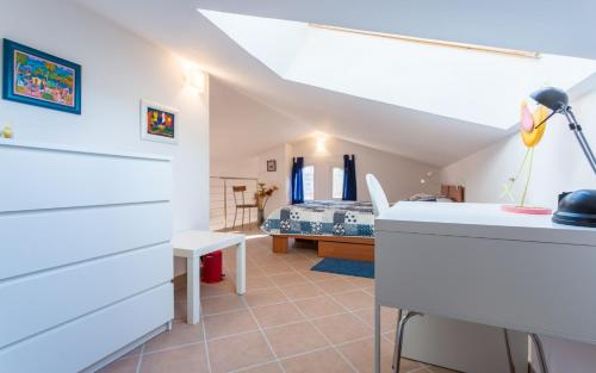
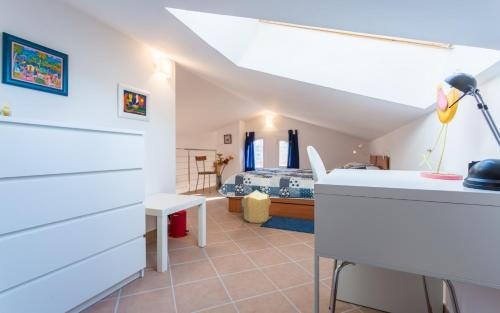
+ pouf (256, 205)
